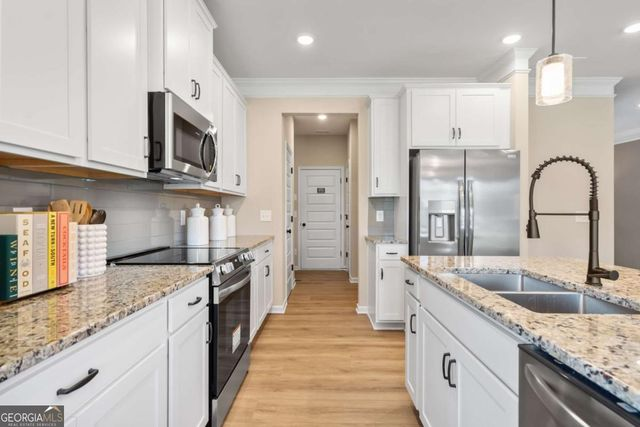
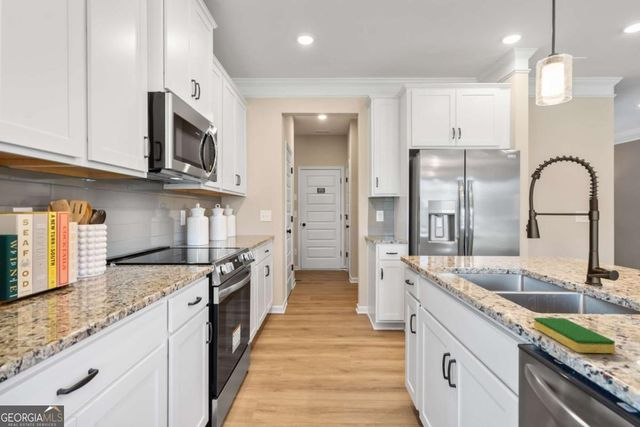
+ dish sponge (570, 333)
